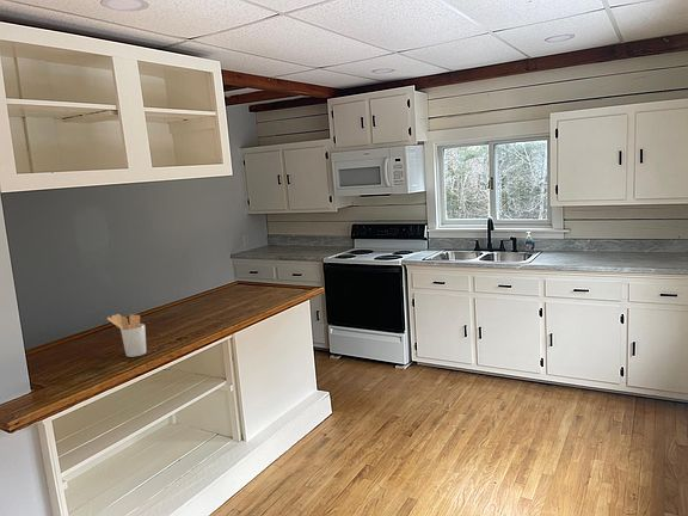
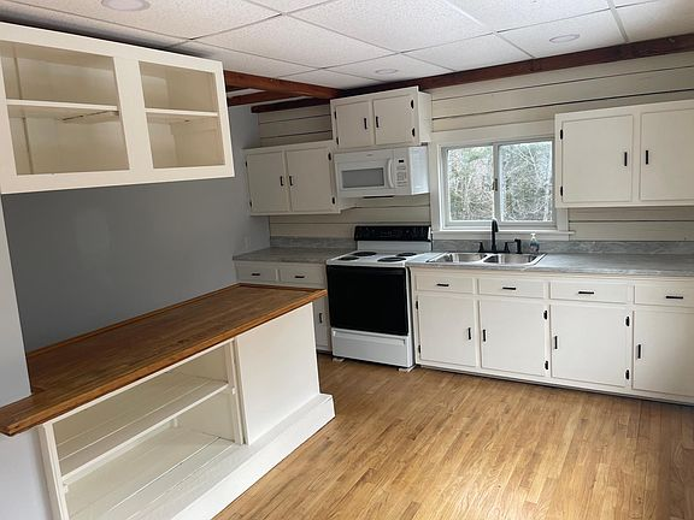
- utensil holder (128, 333)
